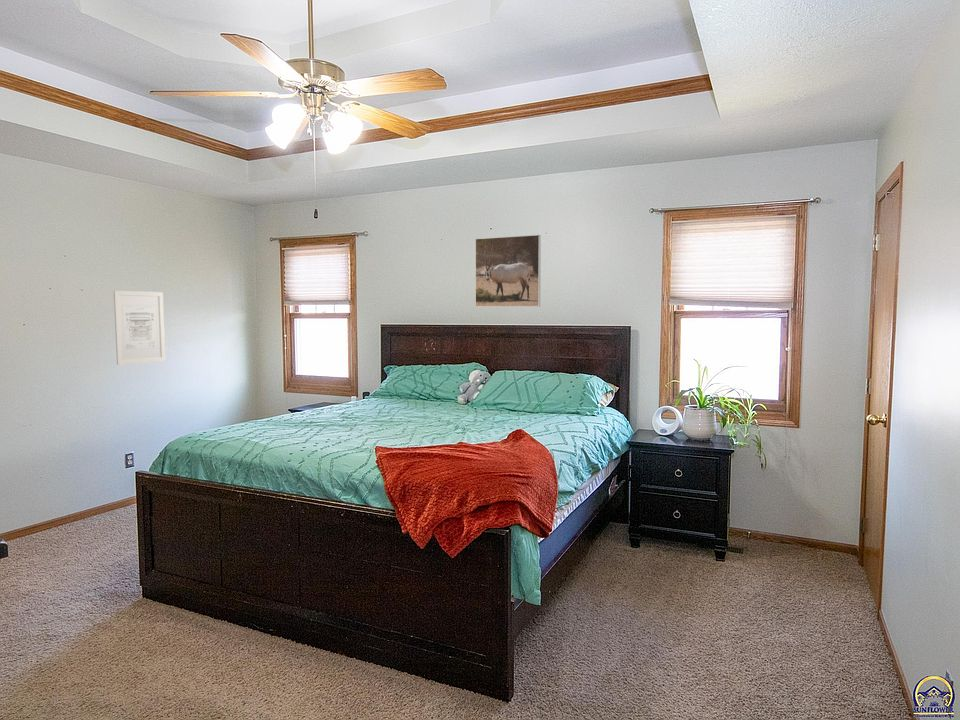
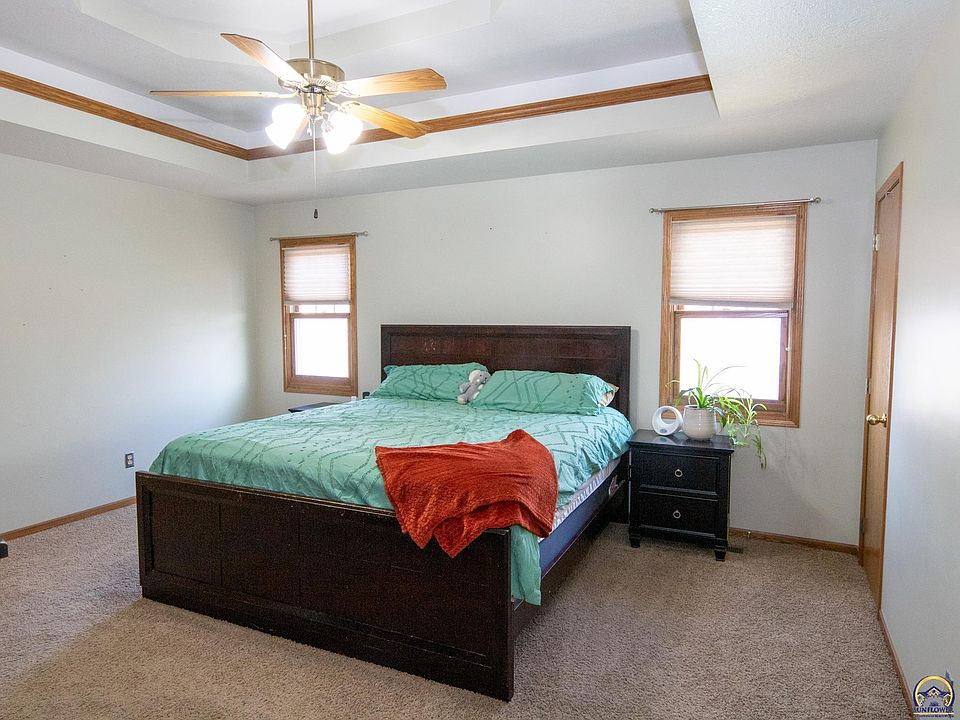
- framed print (507, 272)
- wall art (140, 327)
